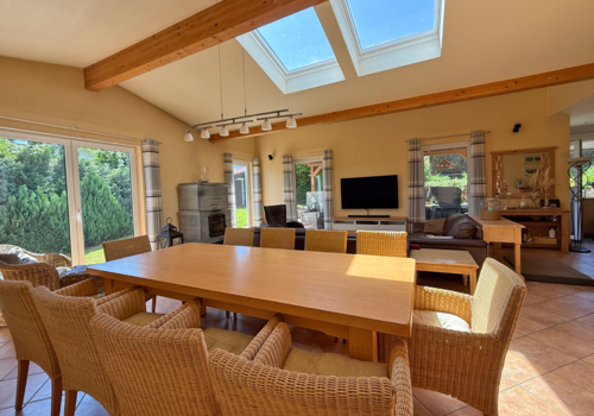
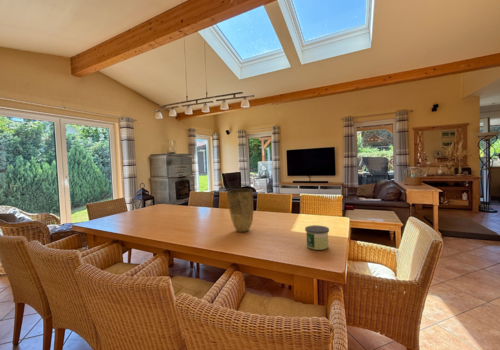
+ vase (240, 210)
+ candle (317, 237)
